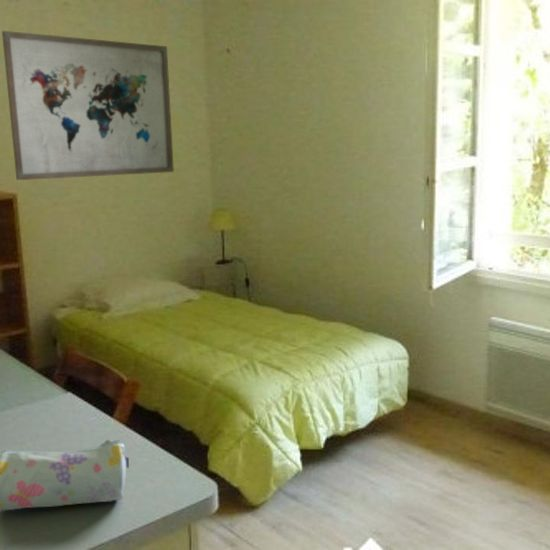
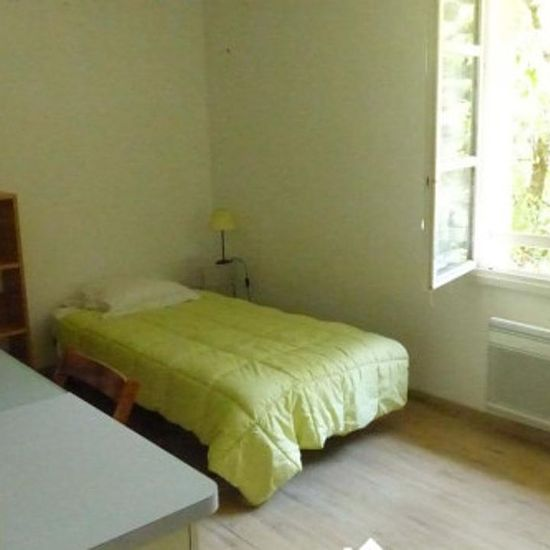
- wall art (96, 108)
- pencil case (61, 475)
